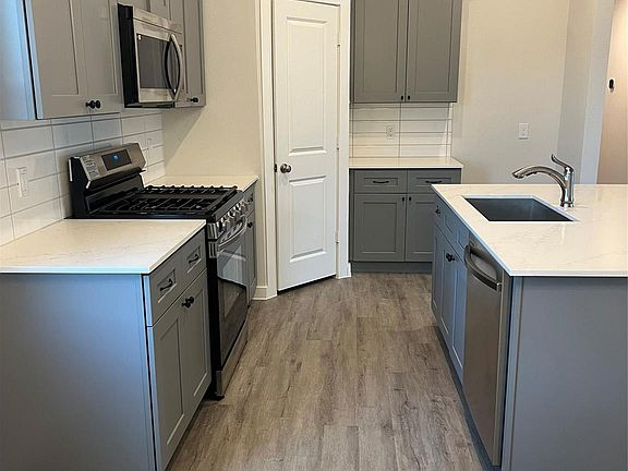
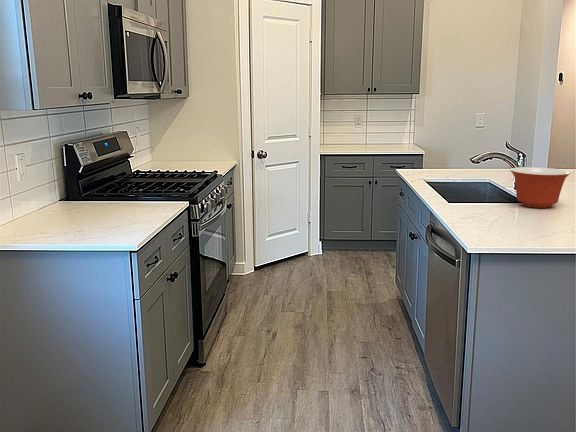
+ mixing bowl (538, 188)
